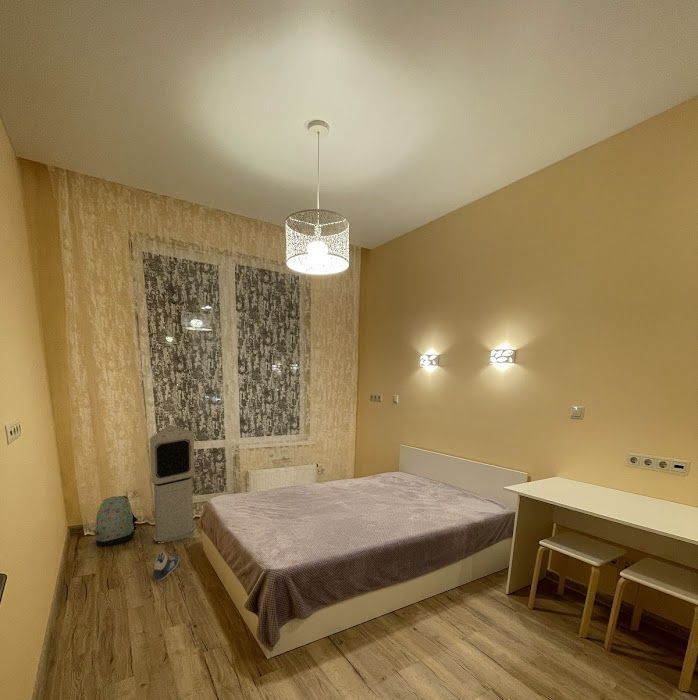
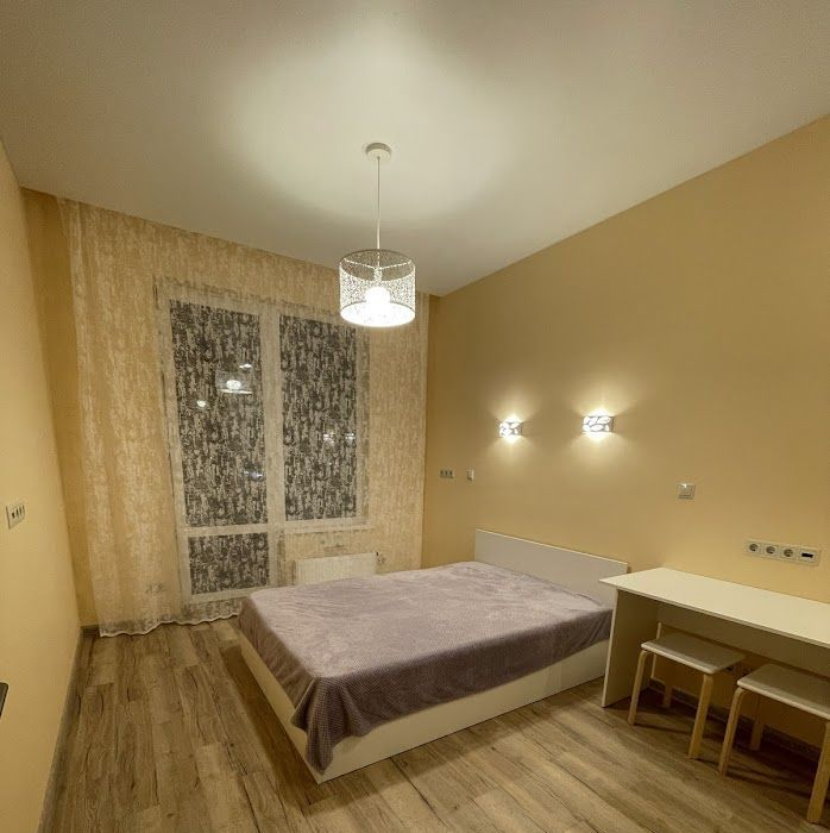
- backpack (115, 519)
- sneaker (167, 559)
- air purifier (172, 482)
